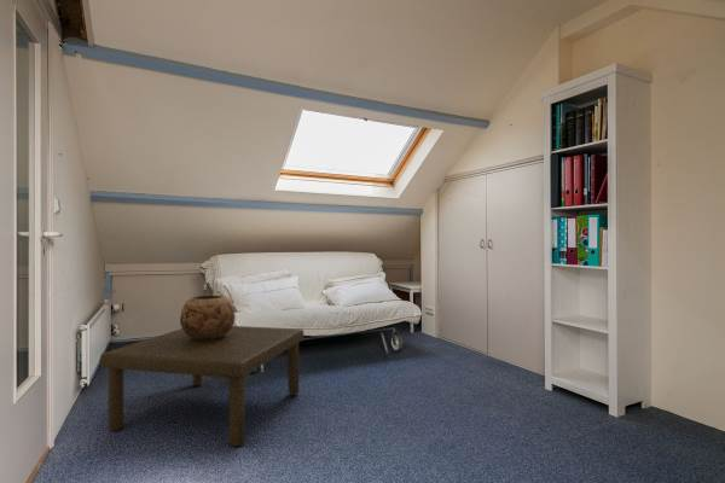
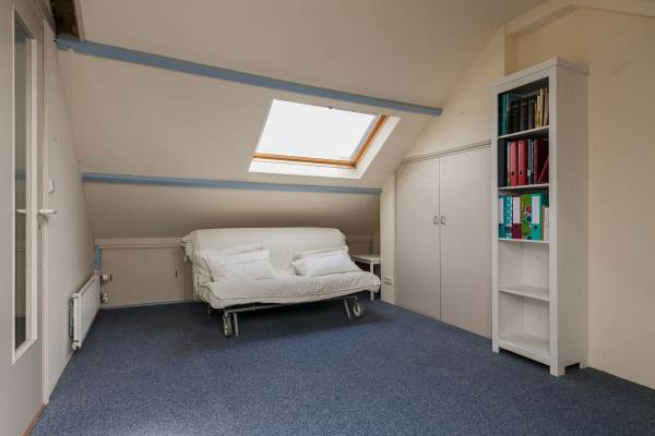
- coffee table (214, 374)
- decorative bowl (208, 316)
